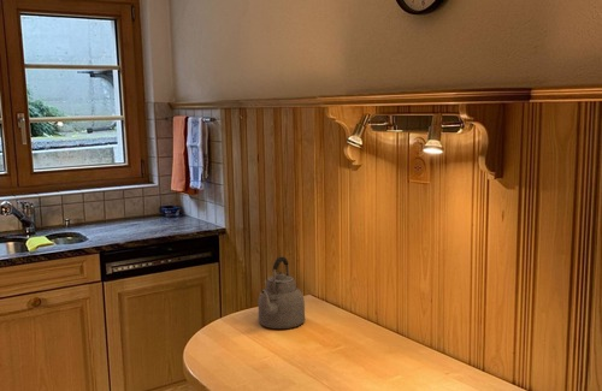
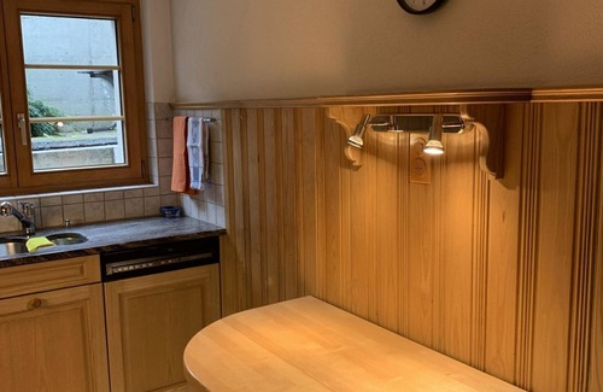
- kettle (276, 292)
